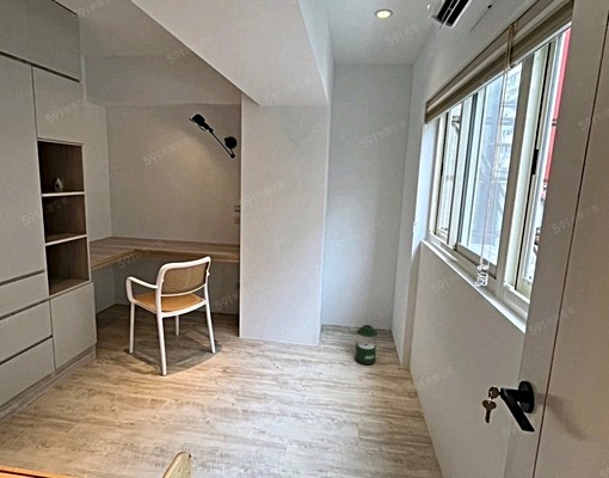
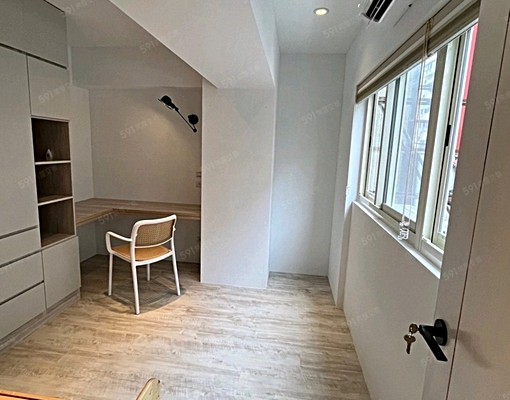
- lantern (365, 343)
